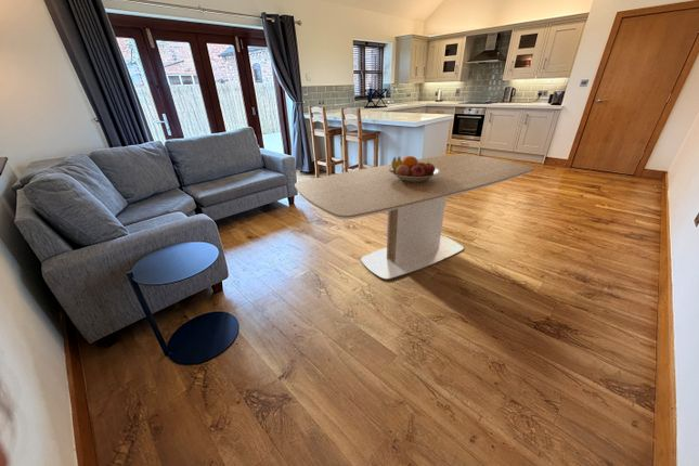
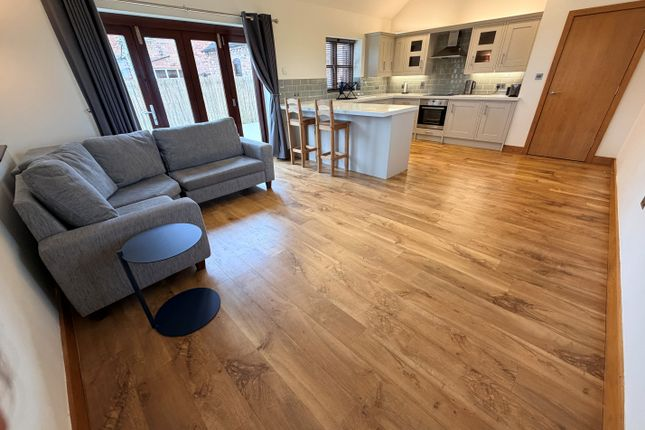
- fruit bowl (414, 167)
- dining table (416, 217)
